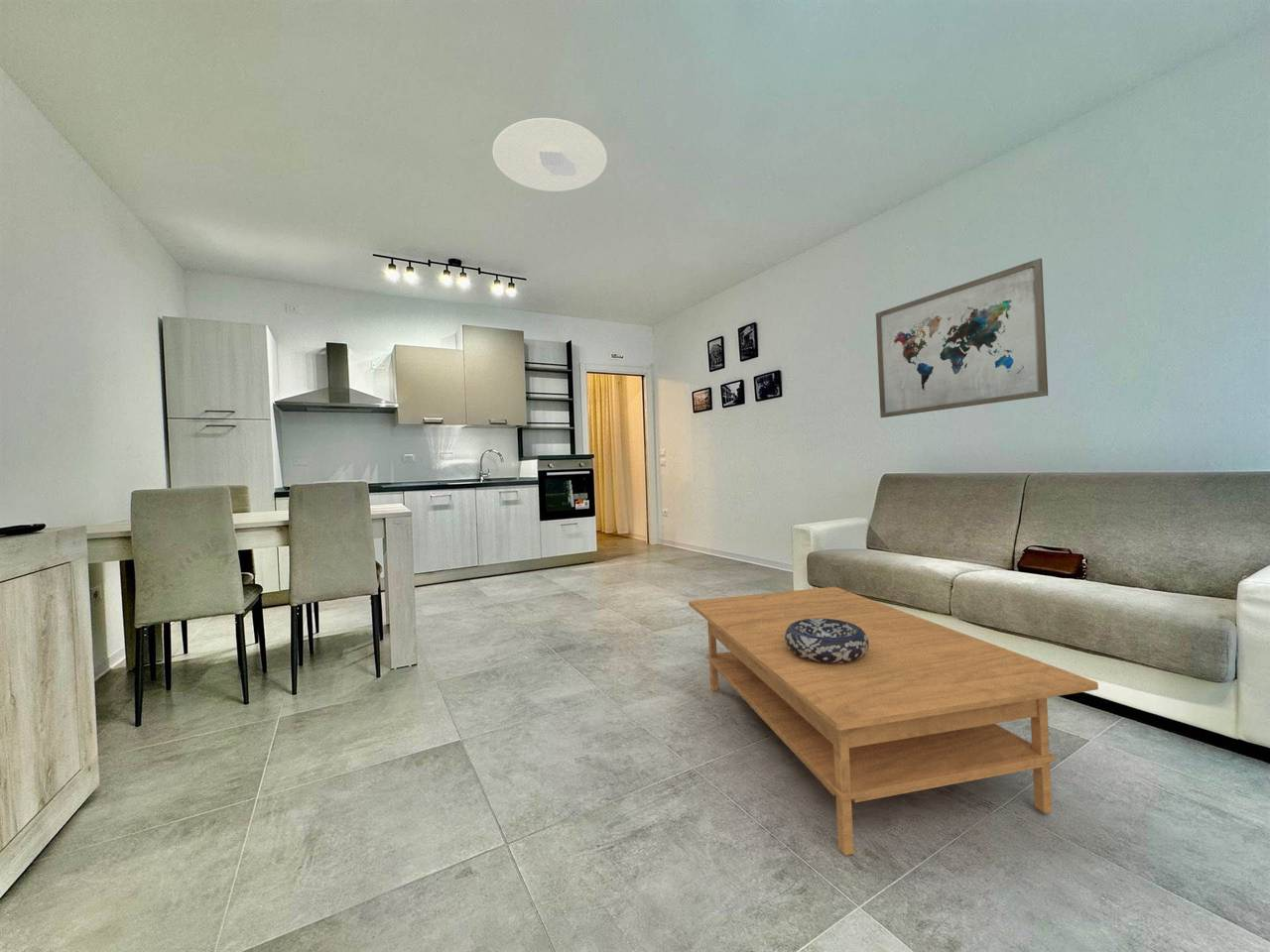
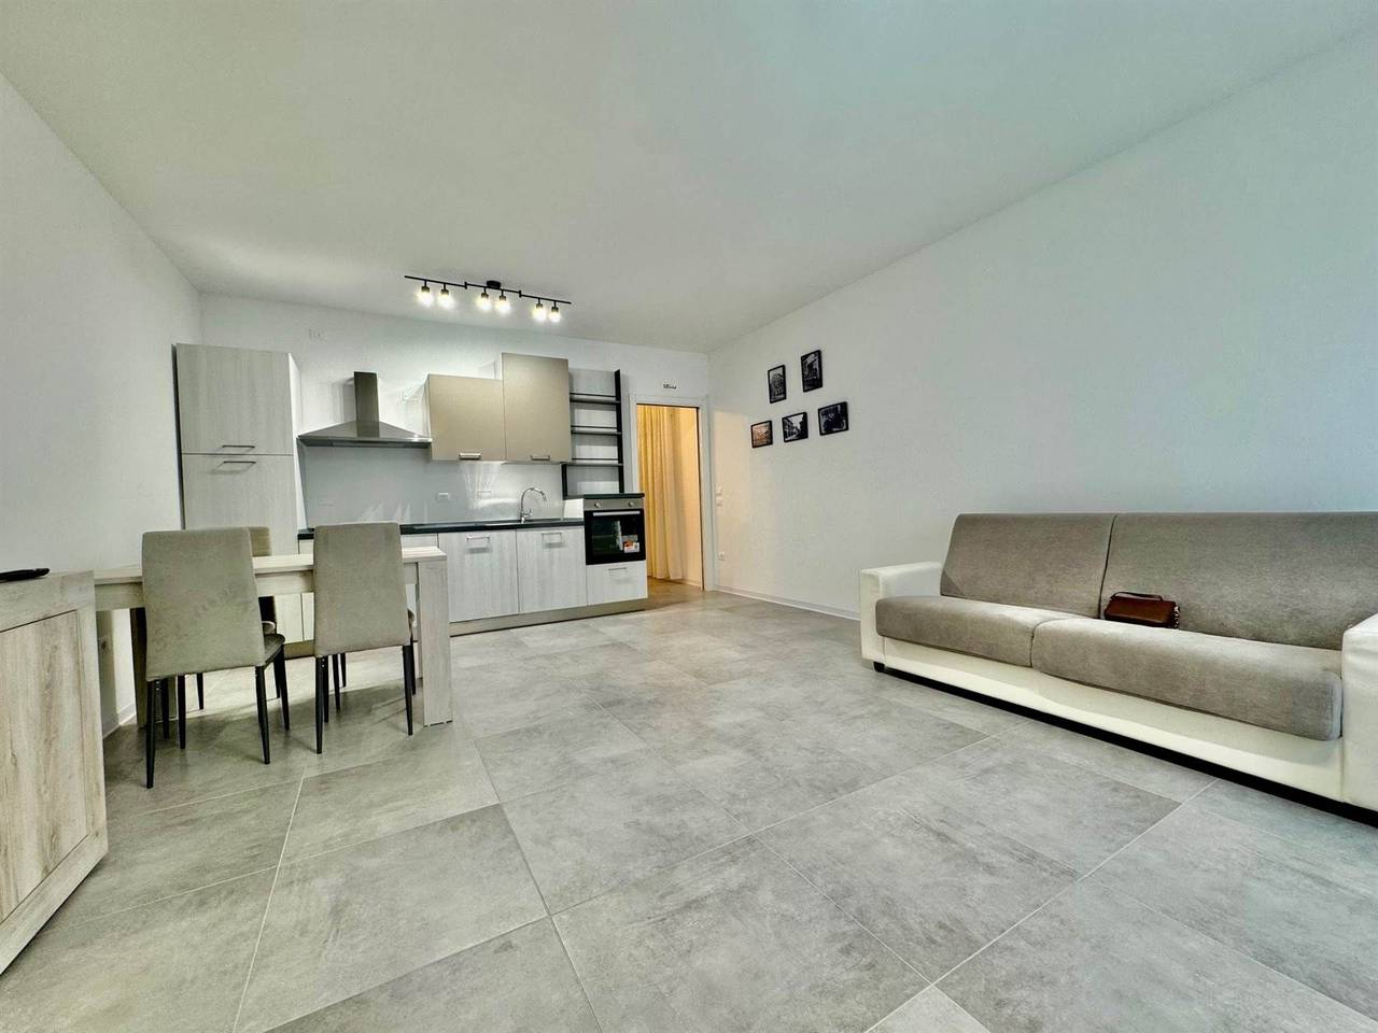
- decorative bowl (826, 639)
- ceiling light (550, 153)
- coffee table (838, 683)
- wall art (950, 348)
